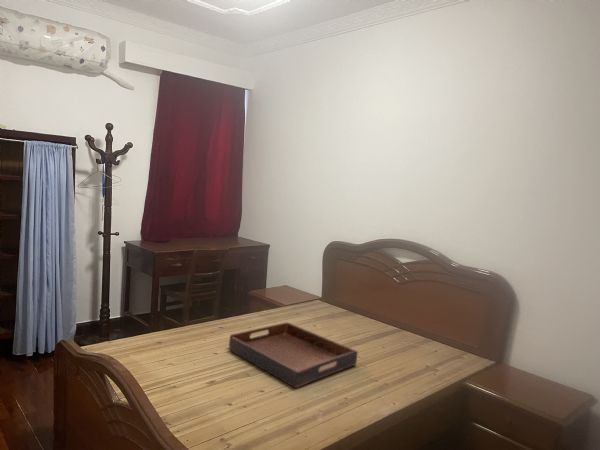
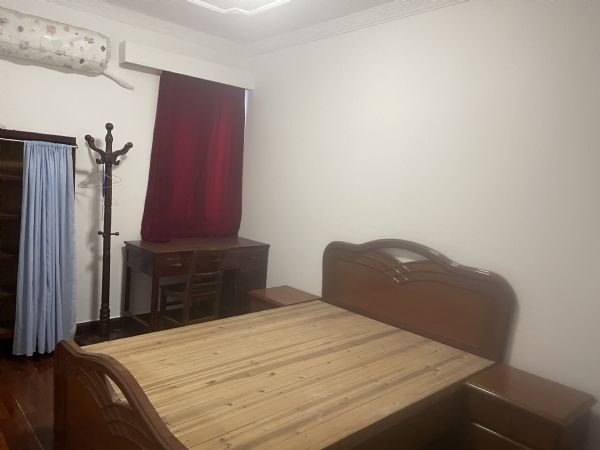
- serving tray (291, 349)
